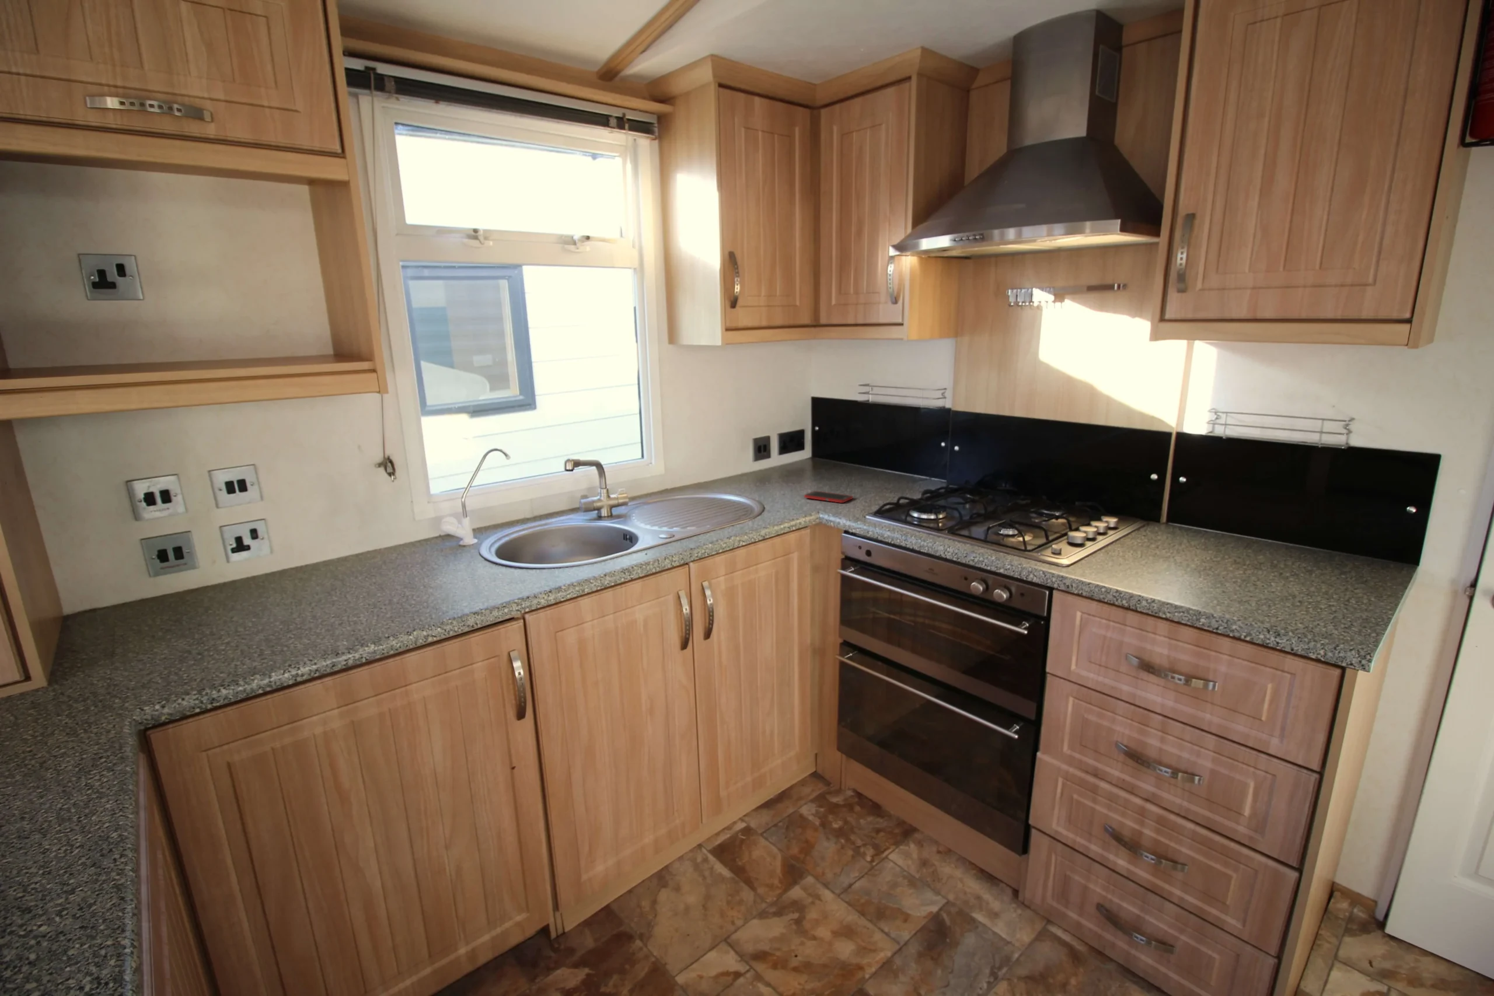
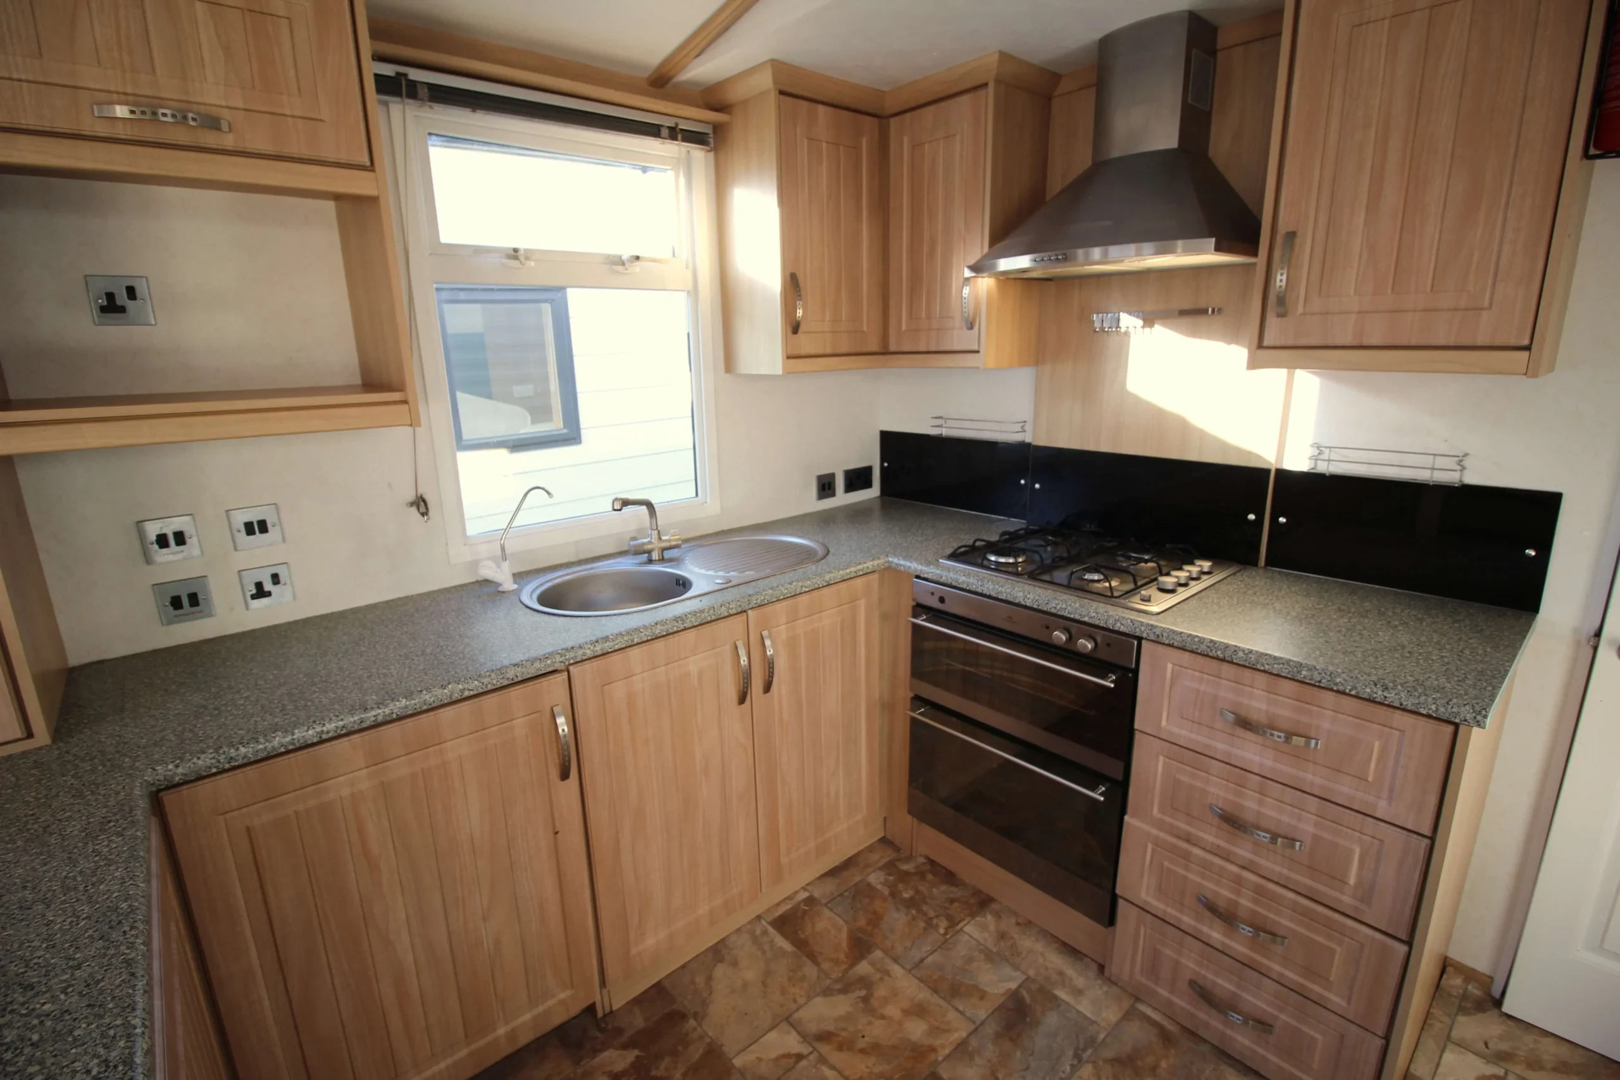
- cell phone (828, 497)
